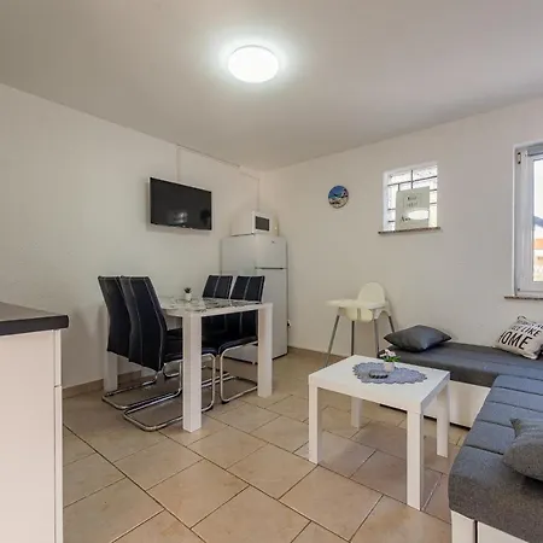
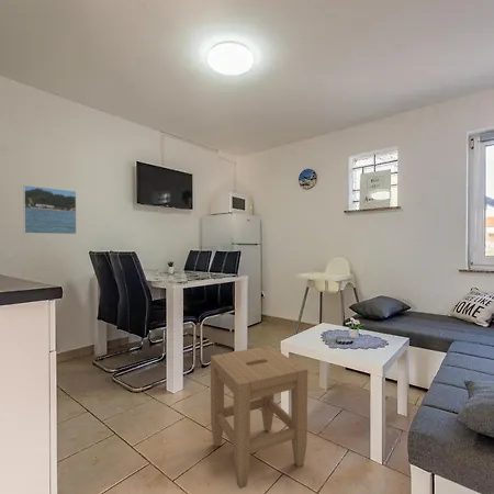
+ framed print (50, 211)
+ stool (256, 407)
